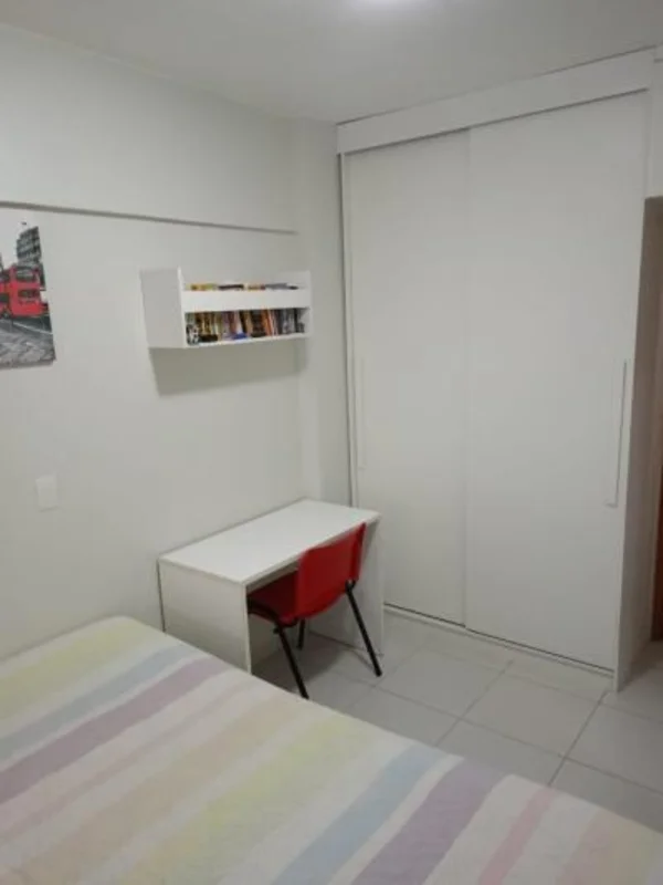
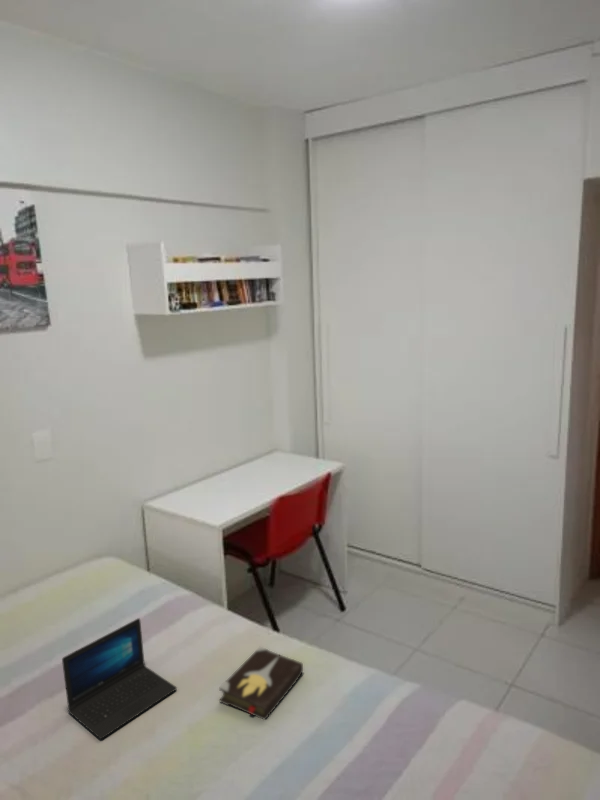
+ hardback book (262, 680)
+ laptop (120, 674)
